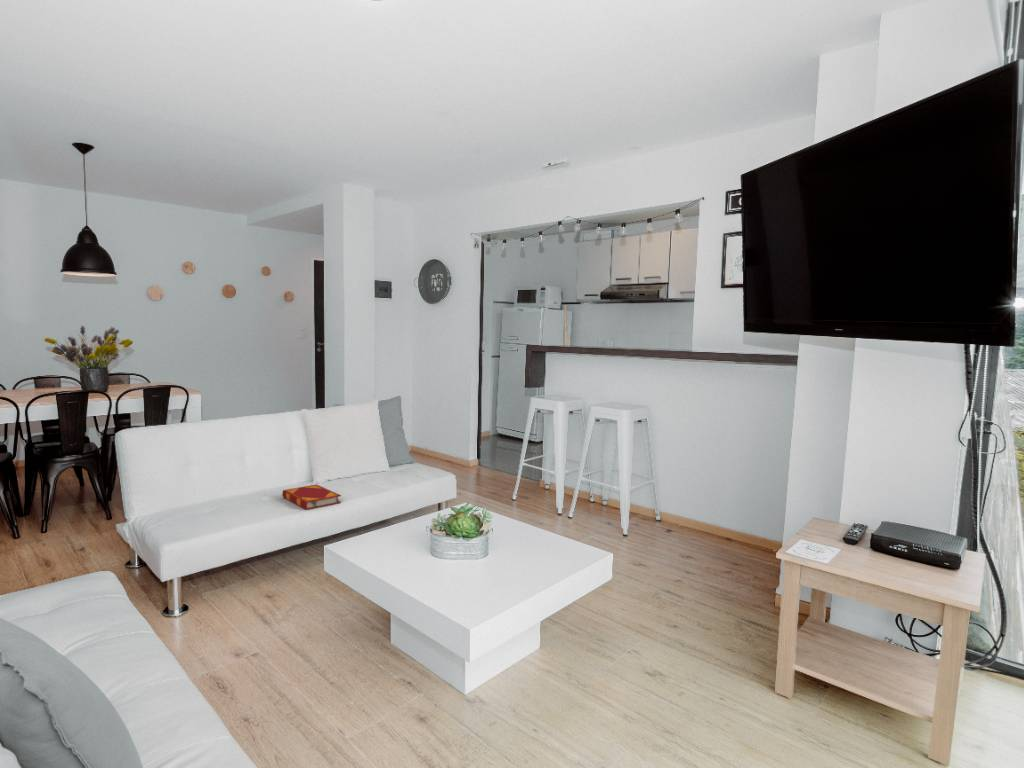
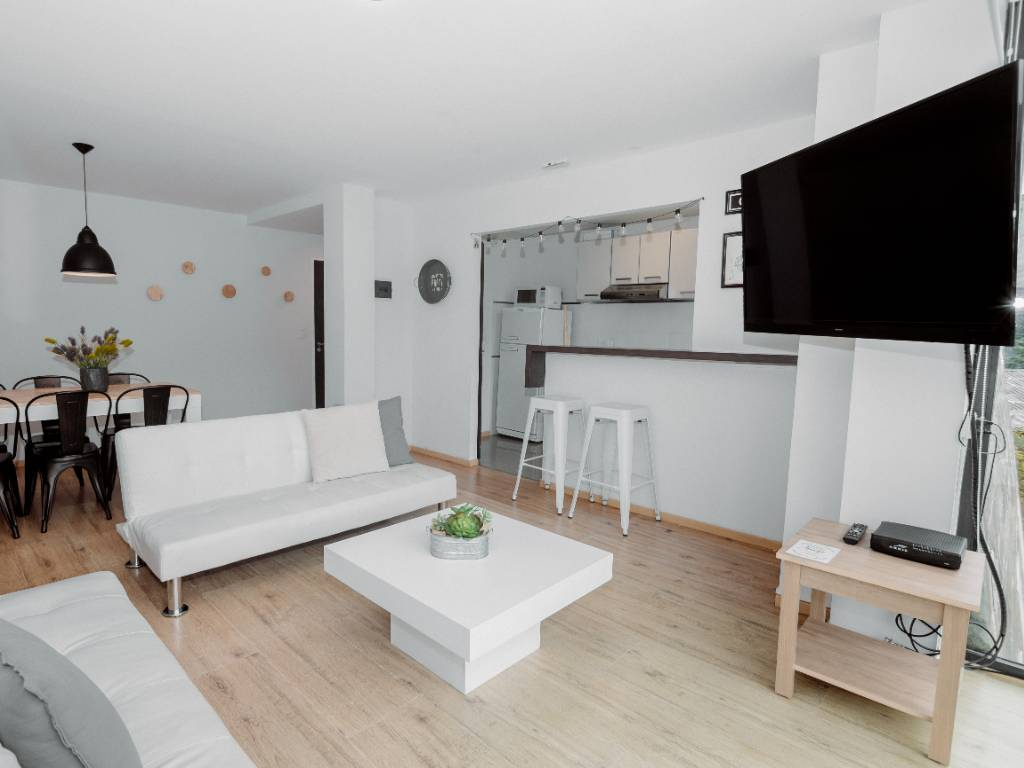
- hardback book (311, 496)
